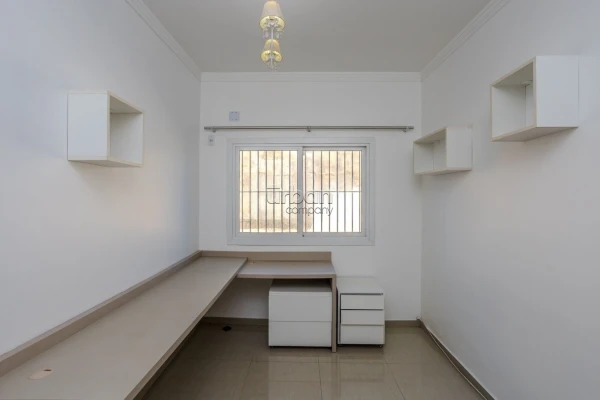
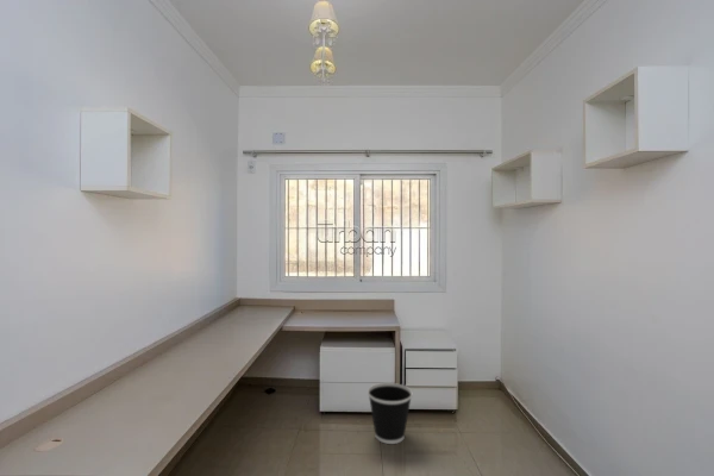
+ wastebasket (389, 413)
